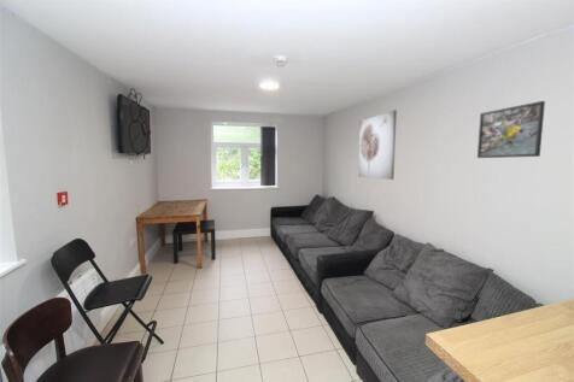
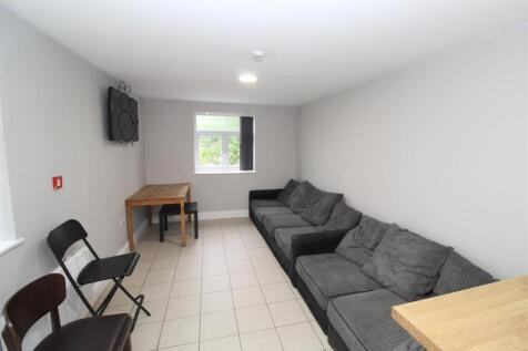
- wall art (375, 147)
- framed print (506, 133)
